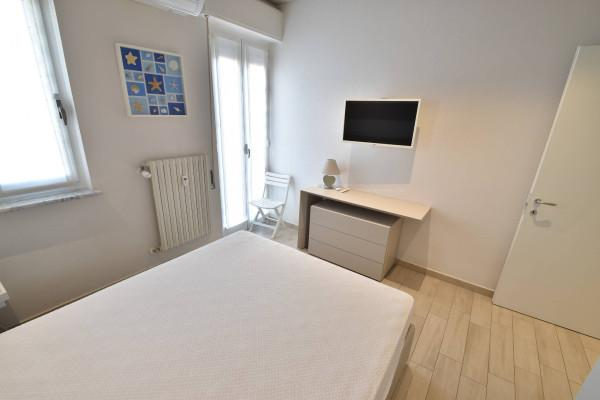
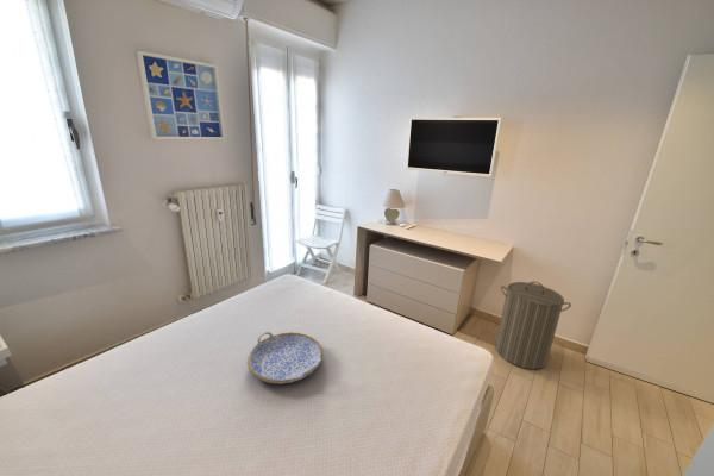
+ serving tray (286, 355)
+ laundry hamper (528, 319)
